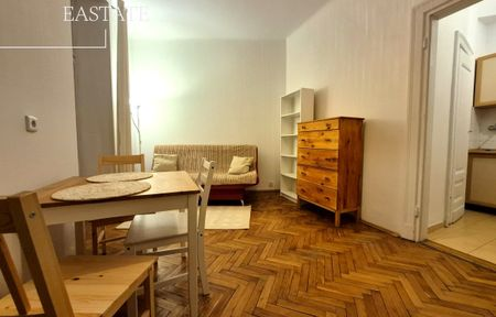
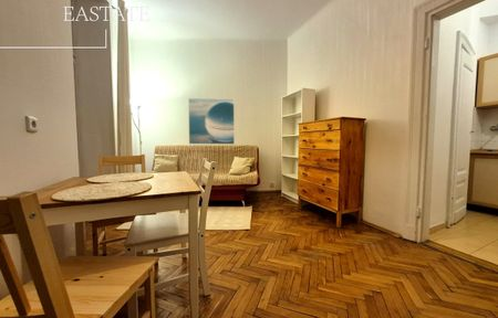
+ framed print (211, 121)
